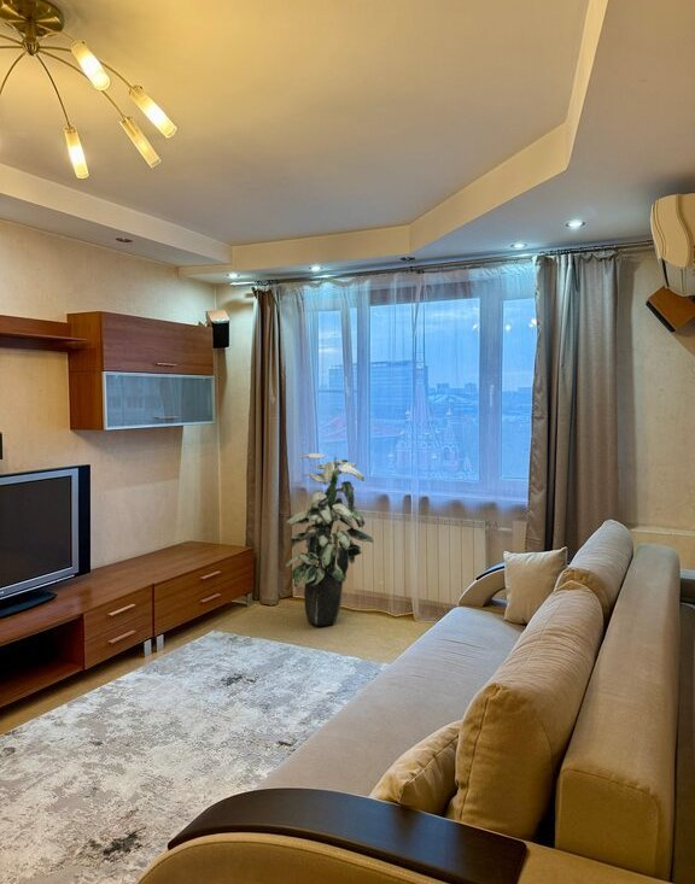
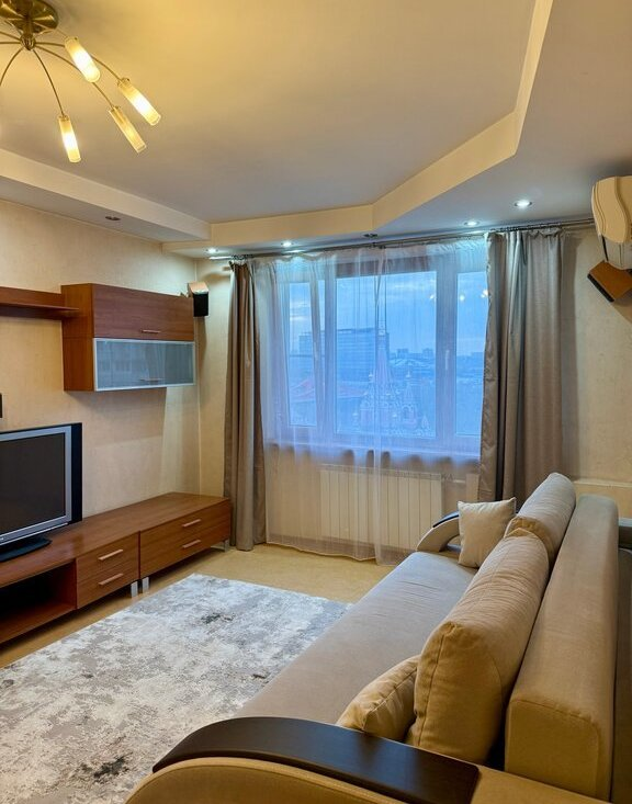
- indoor plant (323, 537)
